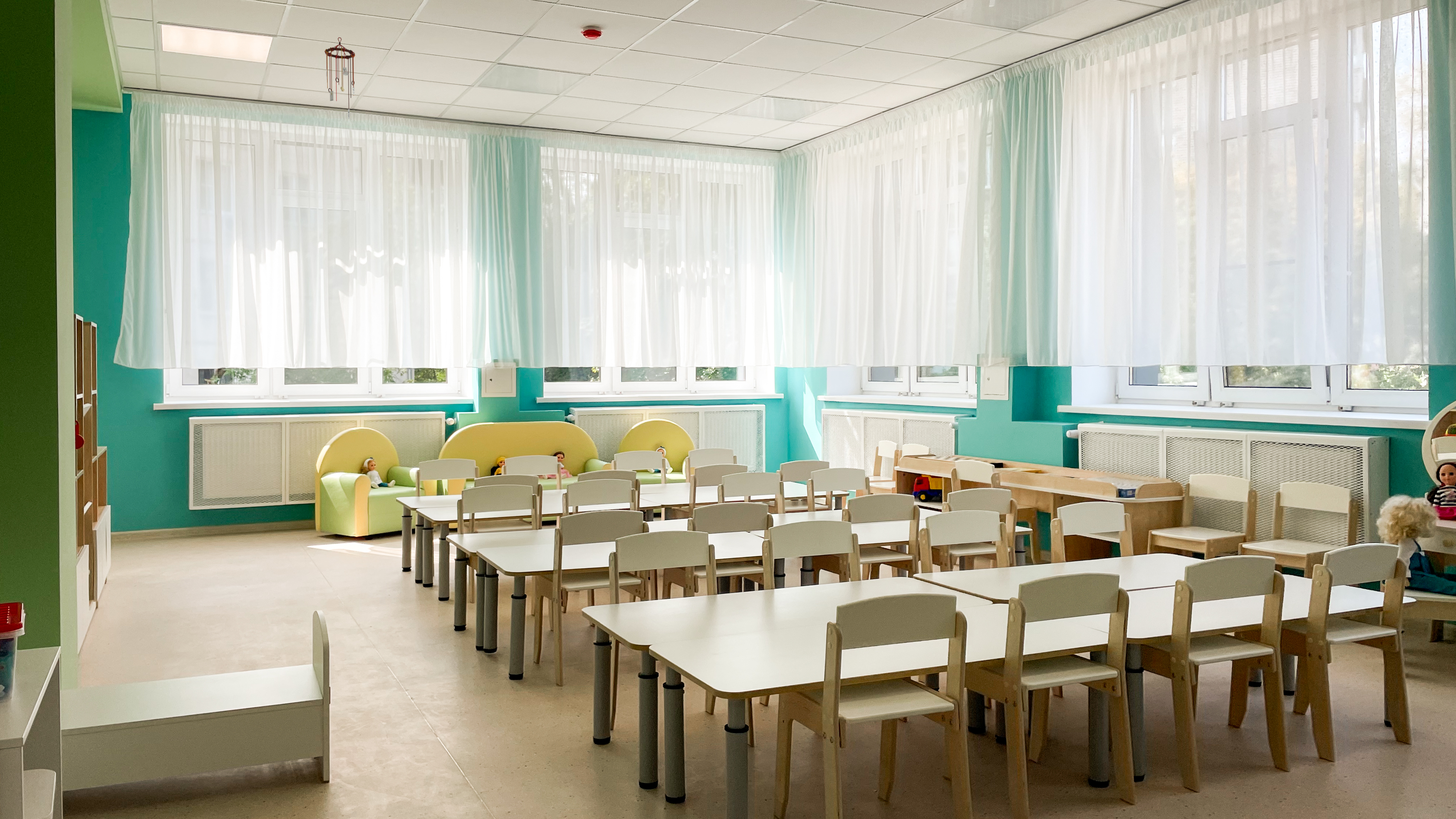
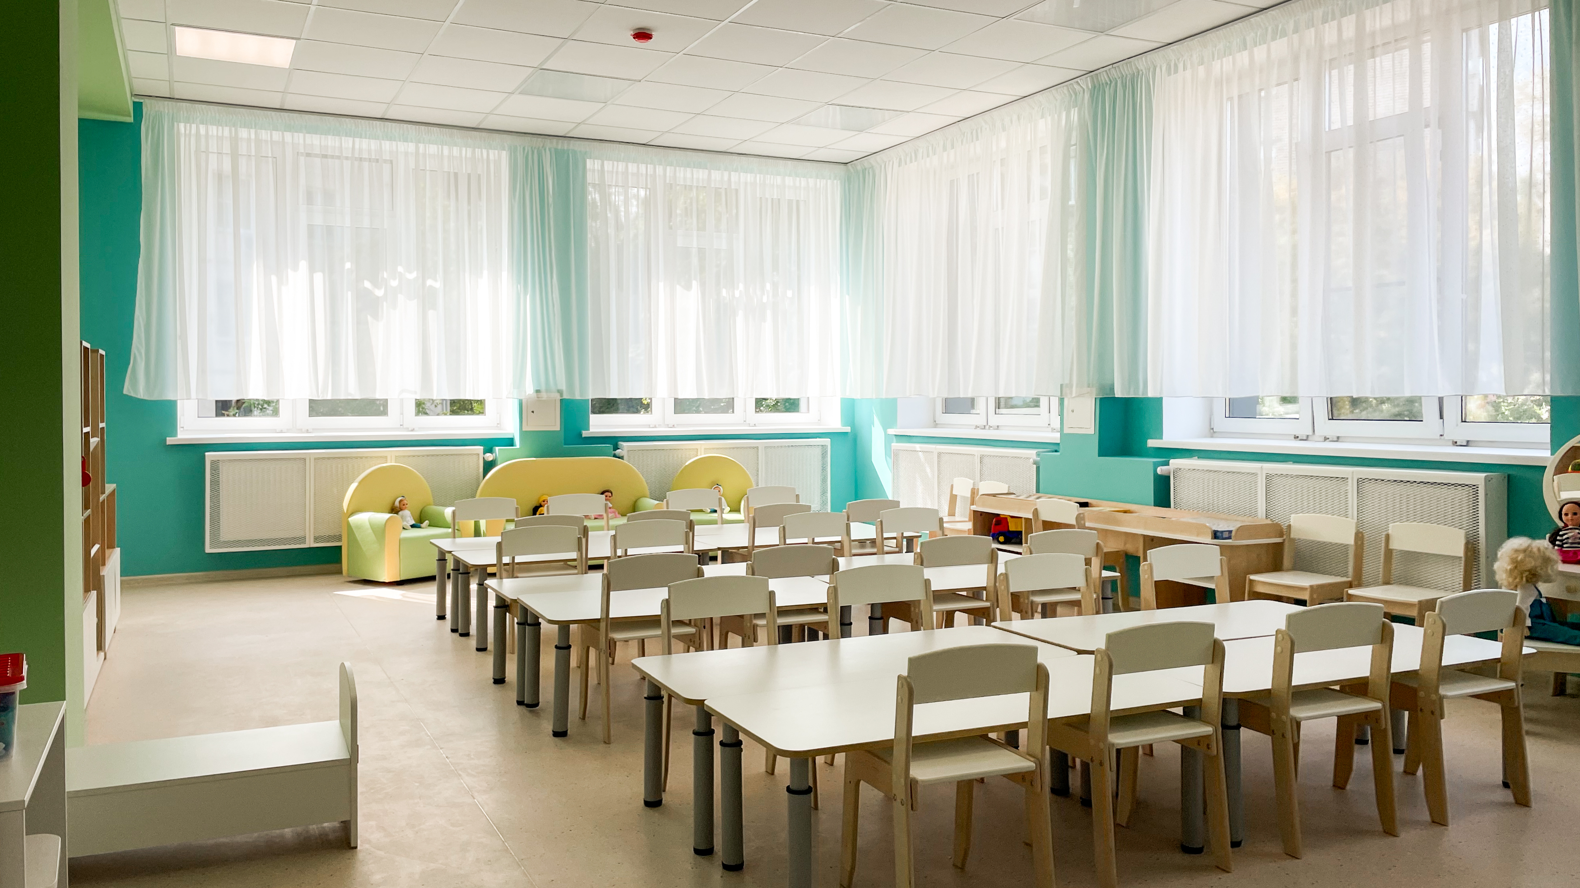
- mobile (339, 76)
